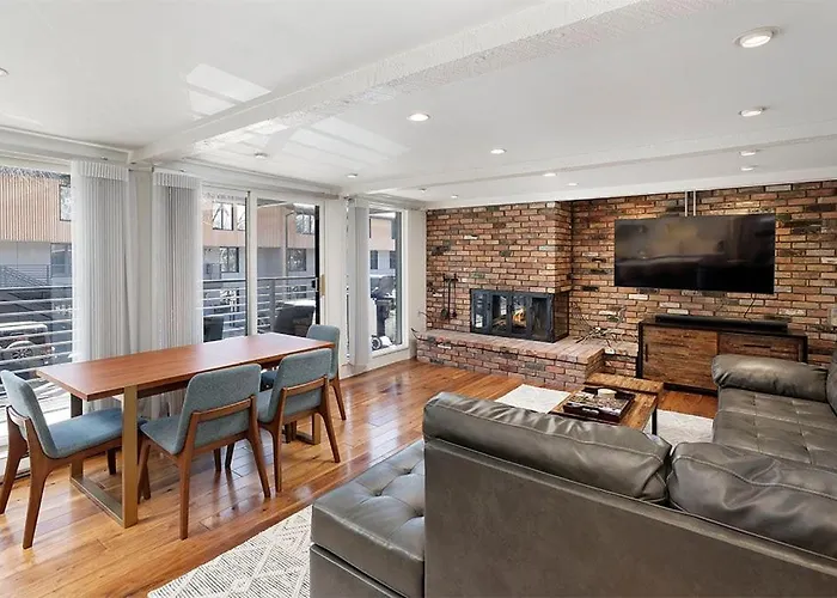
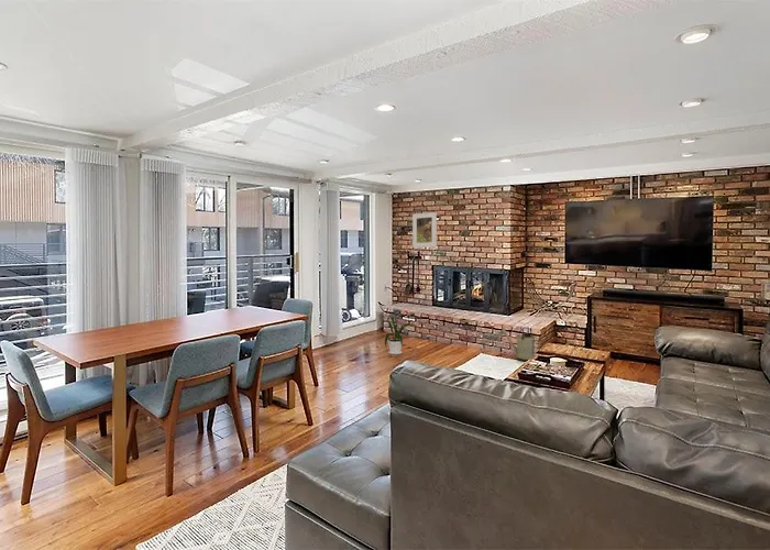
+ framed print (424, 230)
+ watering can (518, 342)
+ house plant (396, 333)
